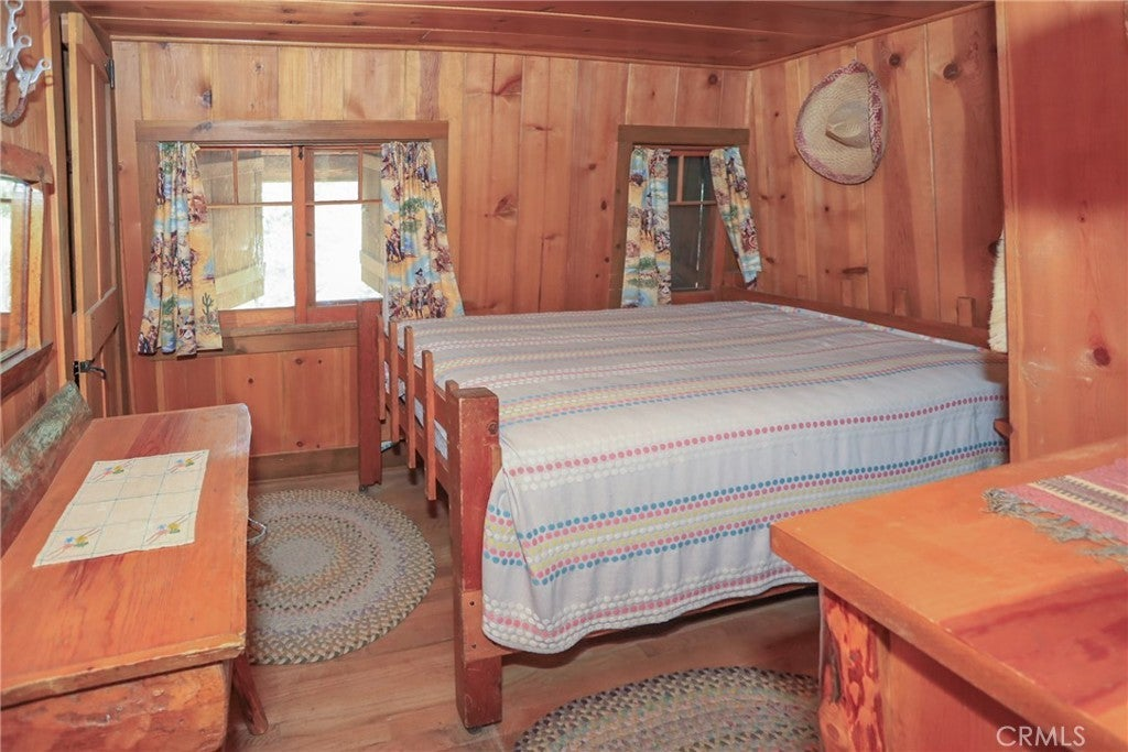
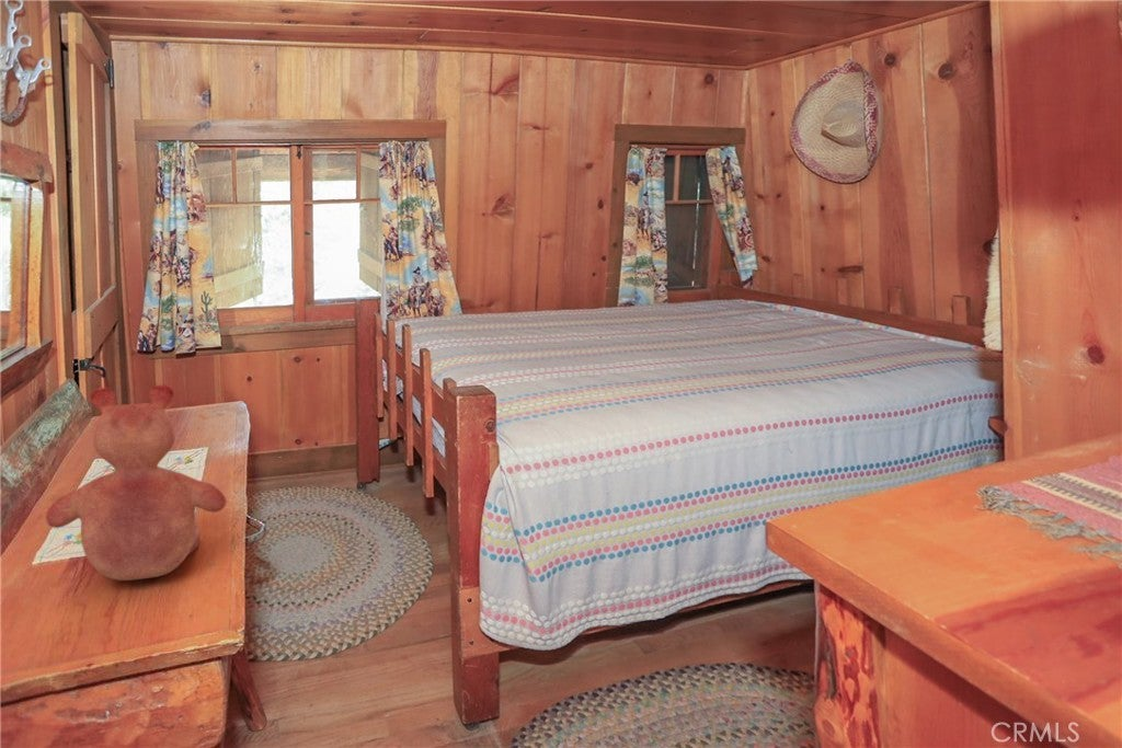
+ teddy bear (140, 477)
